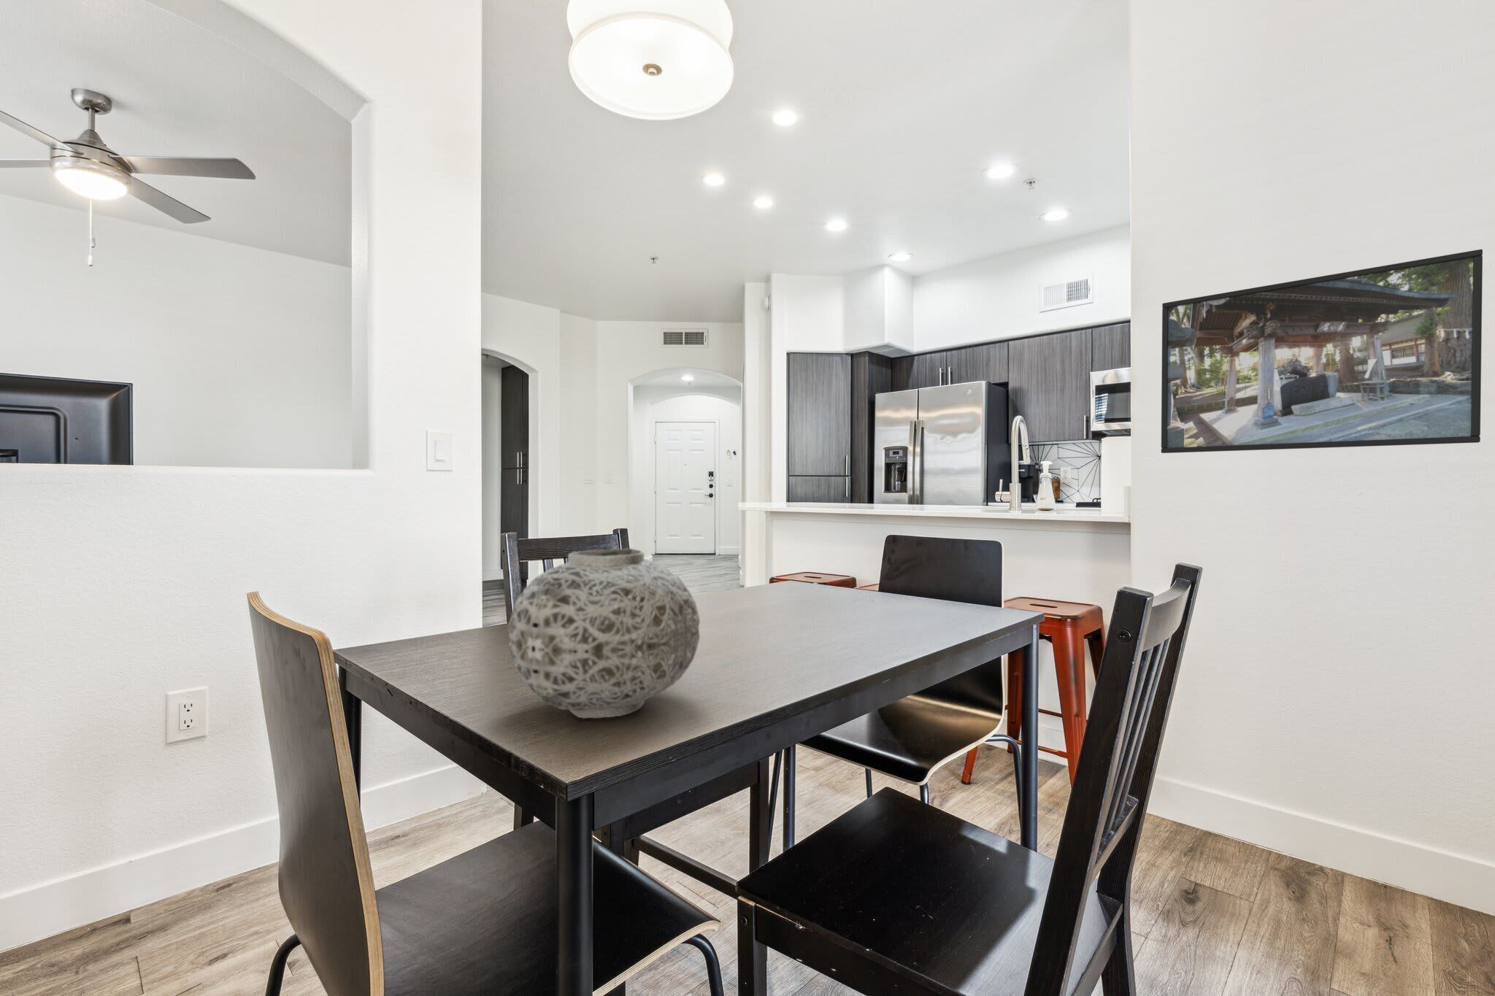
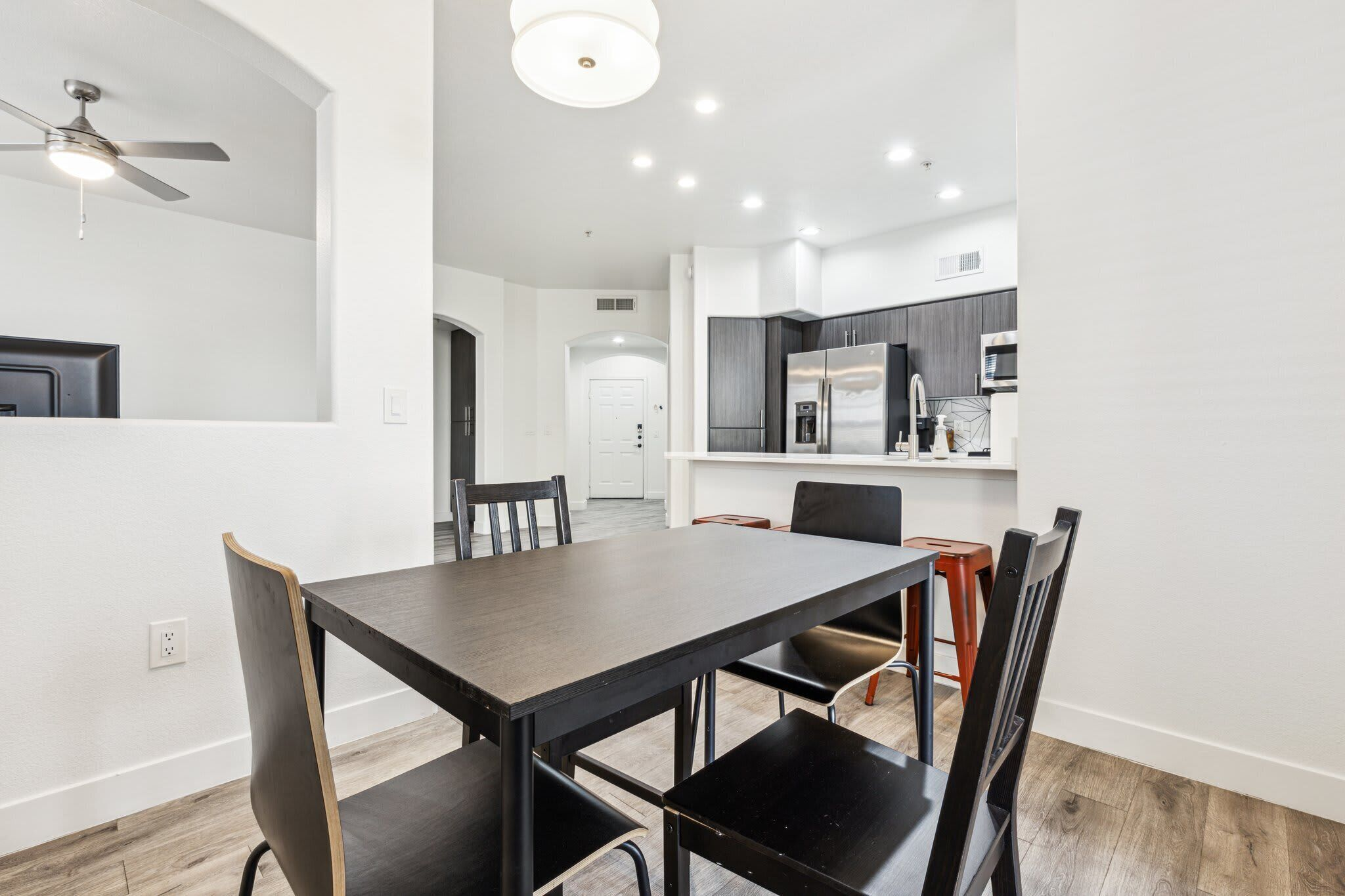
- vase (607, 629)
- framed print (1302, 365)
